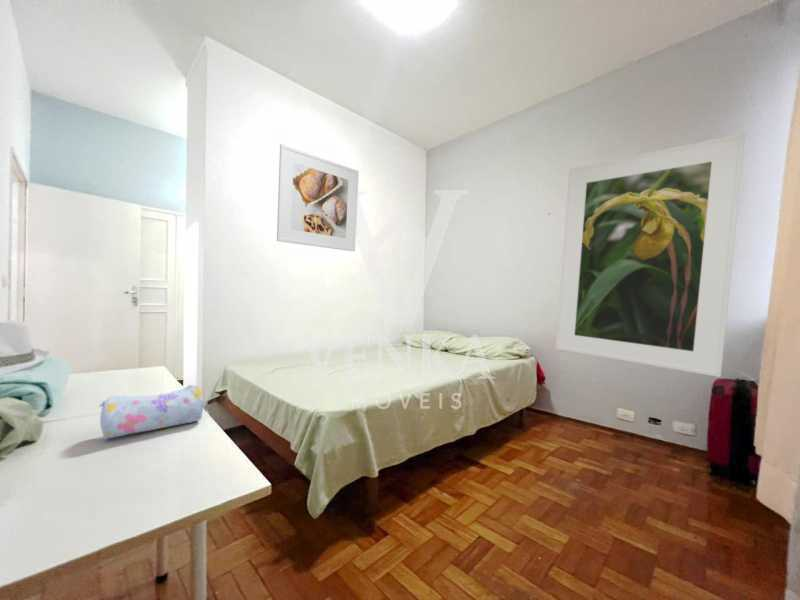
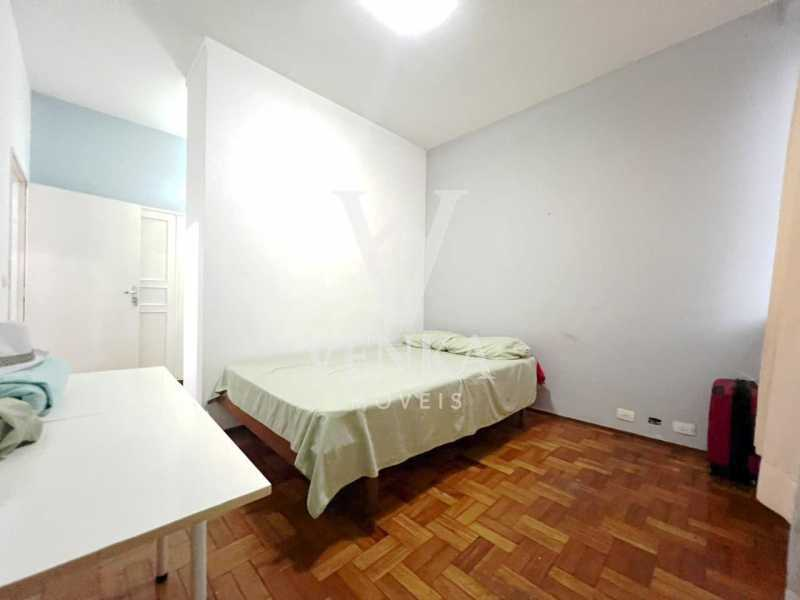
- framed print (321, 203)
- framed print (635, 258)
- pencil case (155, 409)
